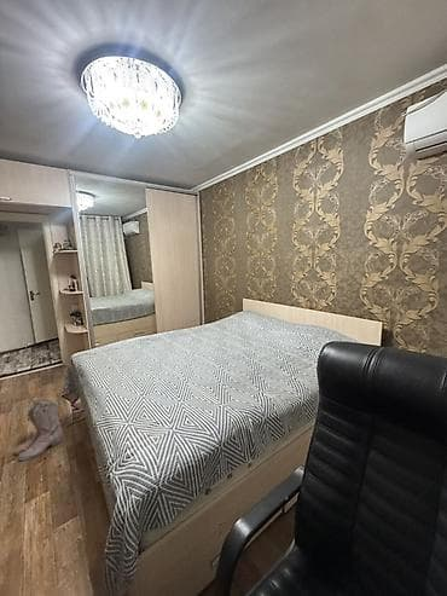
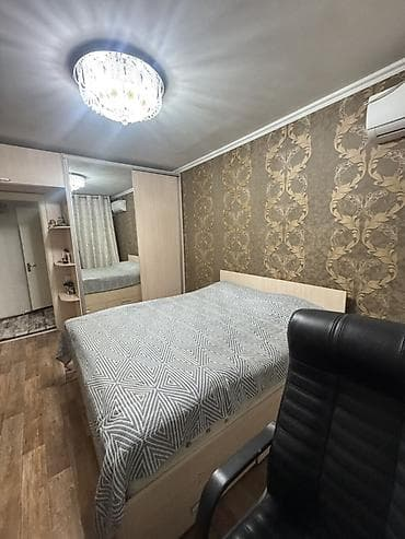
- boots (35, 426)
